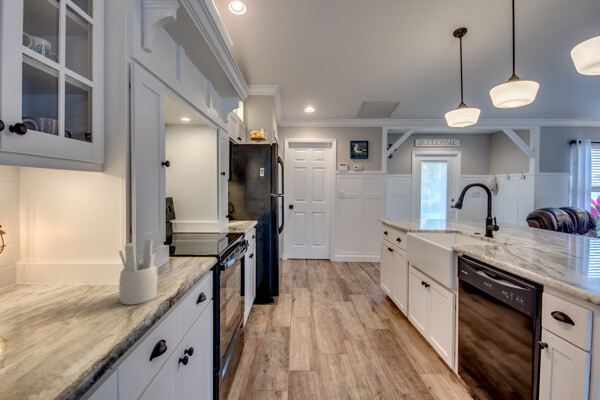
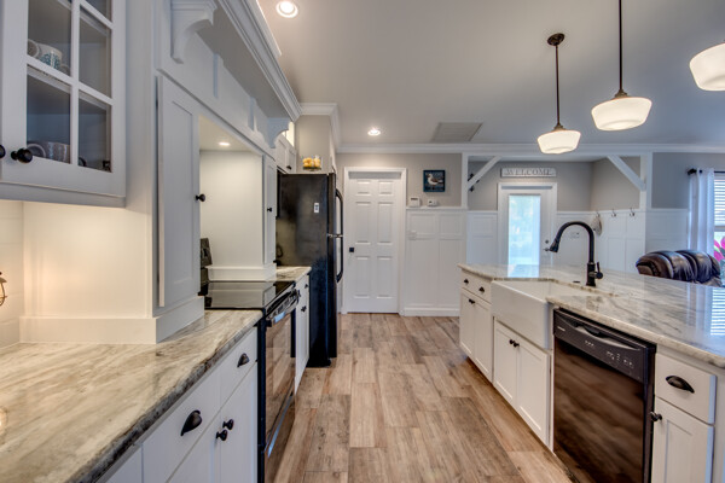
- utensil holder (138, 270)
